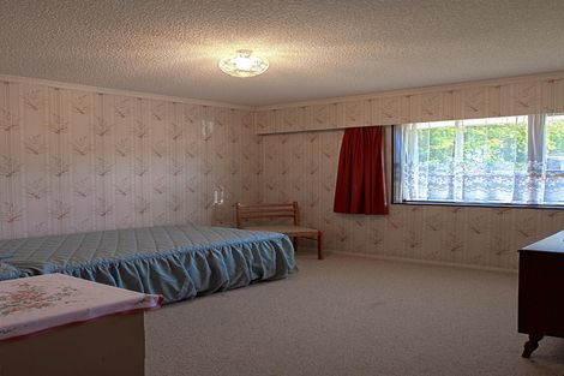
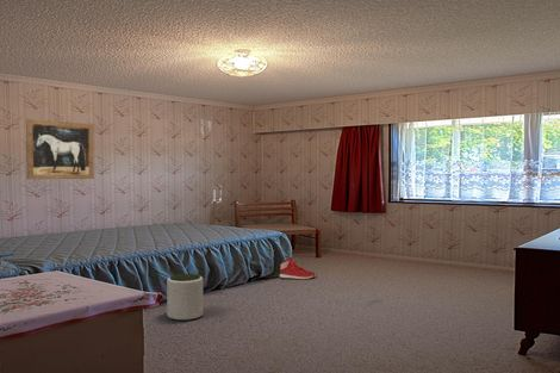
+ plant pot (185, 296)
+ sneaker (297, 267)
+ wall art (61, 150)
